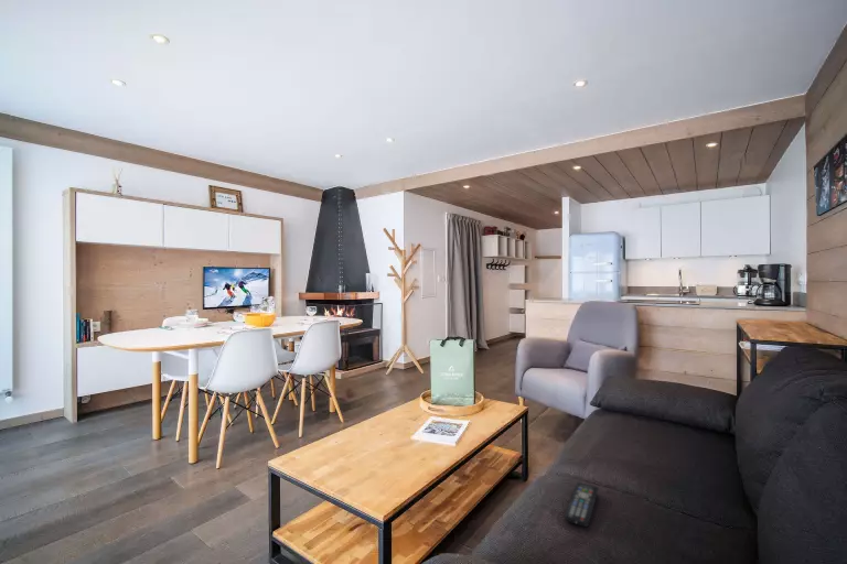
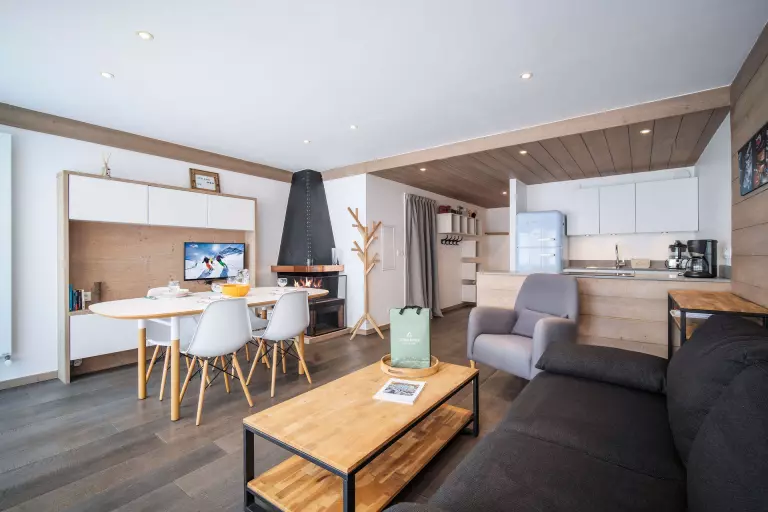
- remote control (582, 501)
